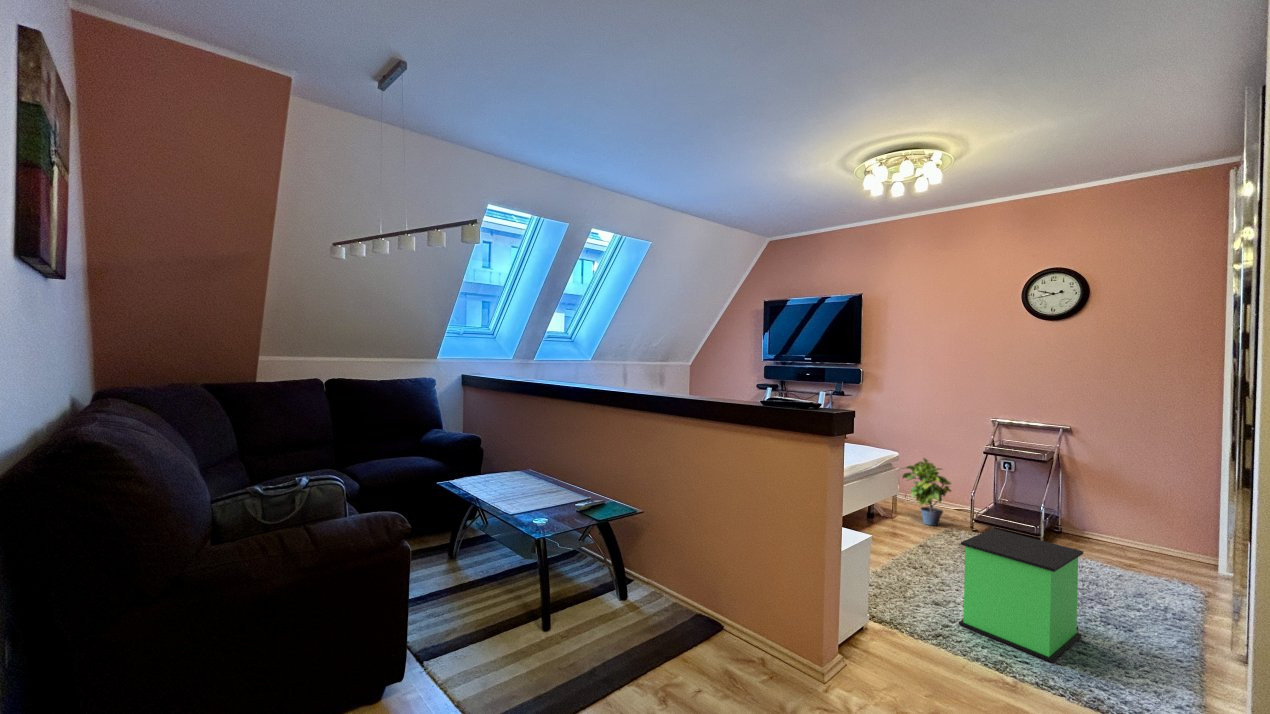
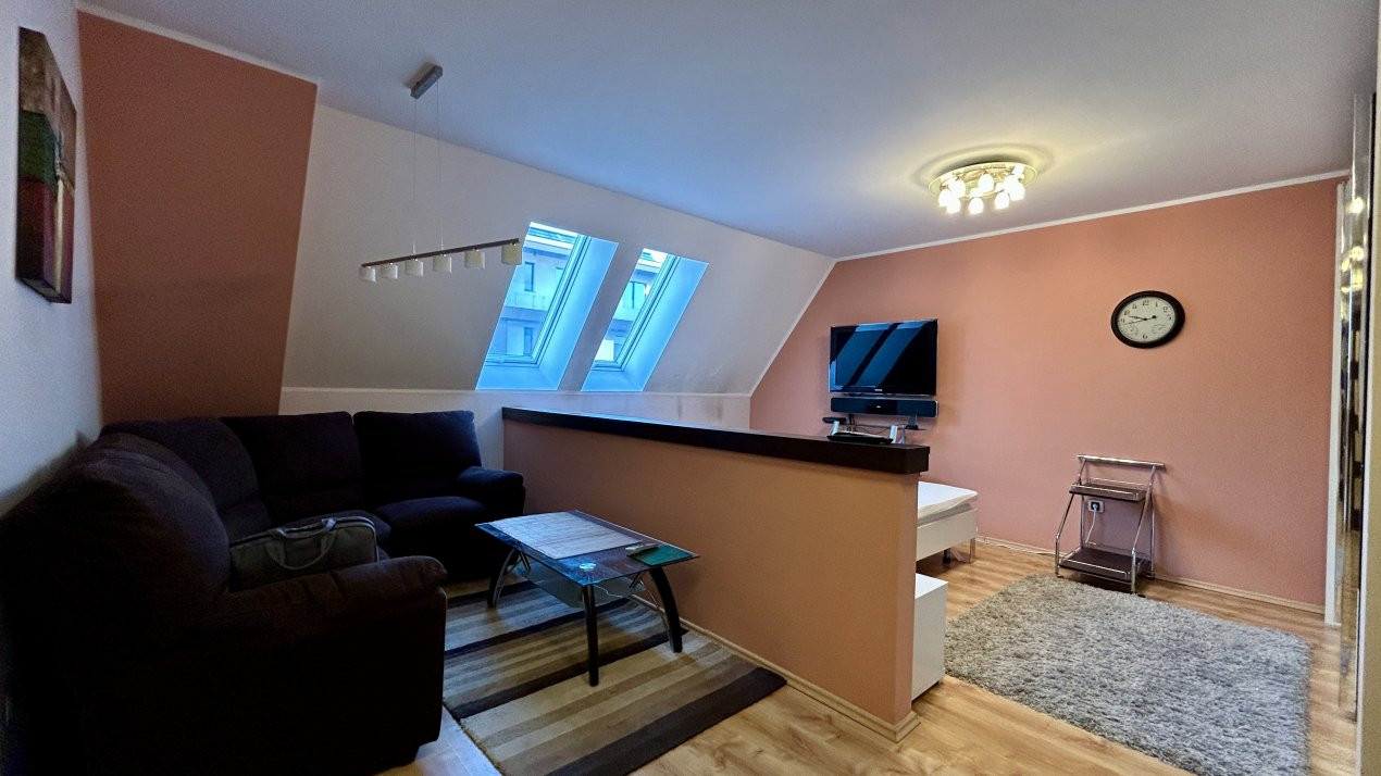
- stool (1023, 586)
- potted plant (928, 490)
